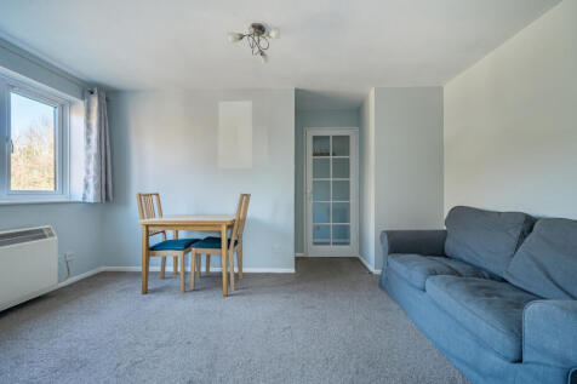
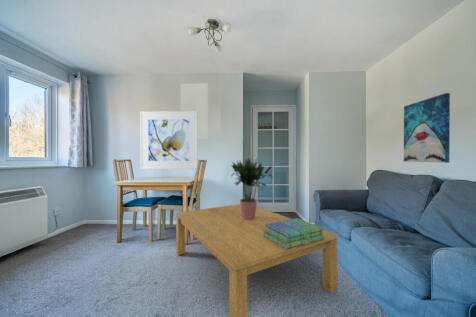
+ wall art (424, 131)
+ stack of books (292, 231)
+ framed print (168, 140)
+ potted plant (251, 188)
+ coffee table (243, 245)
